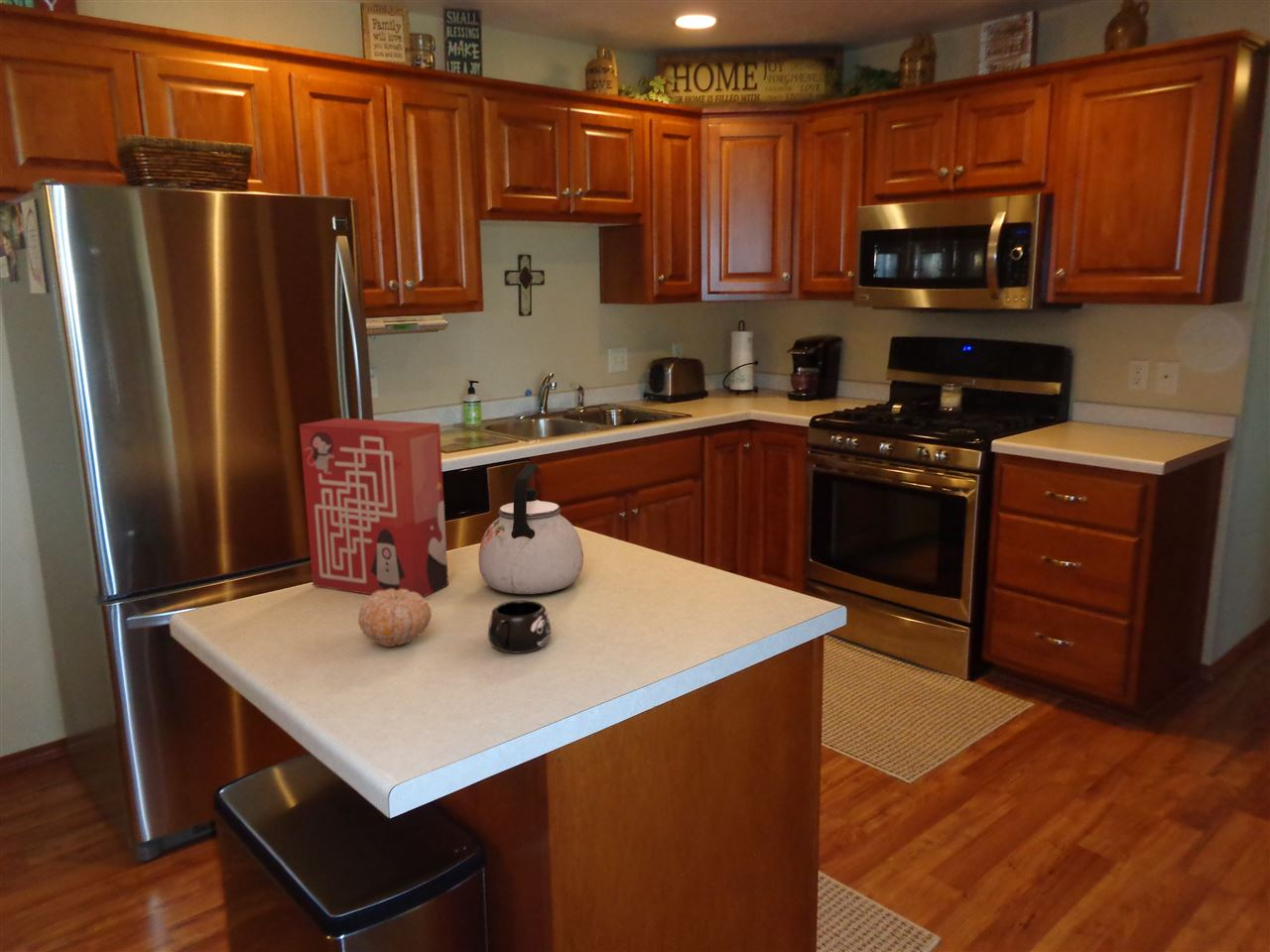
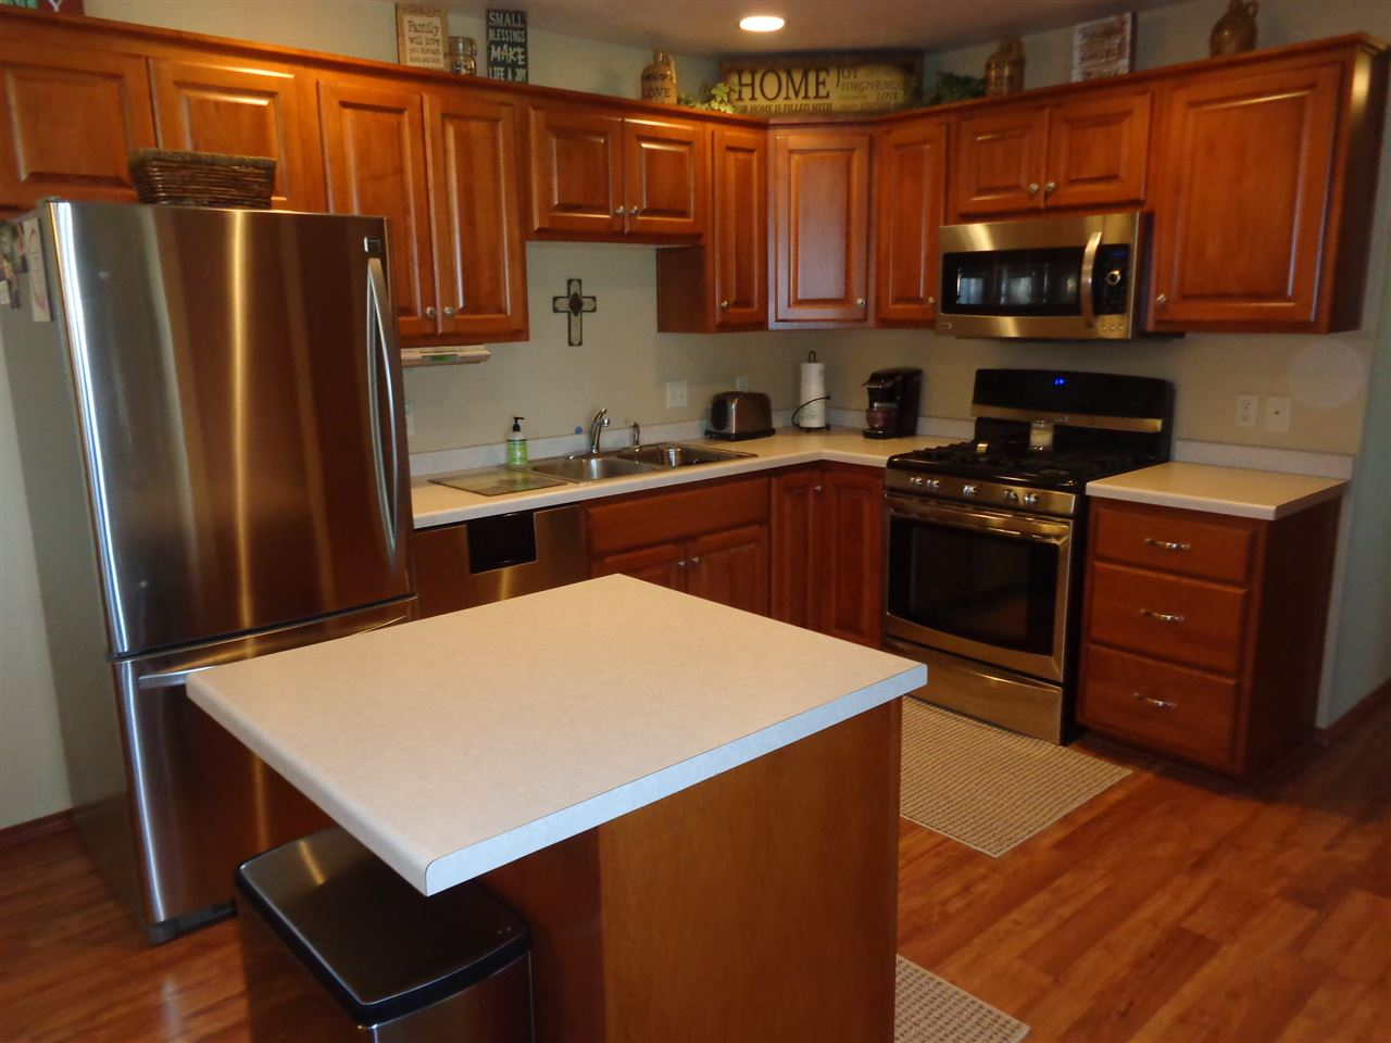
- kettle (530, 526)
- fruit (394, 618)
- cereal box (374, 506)
- mug (515, 629)
